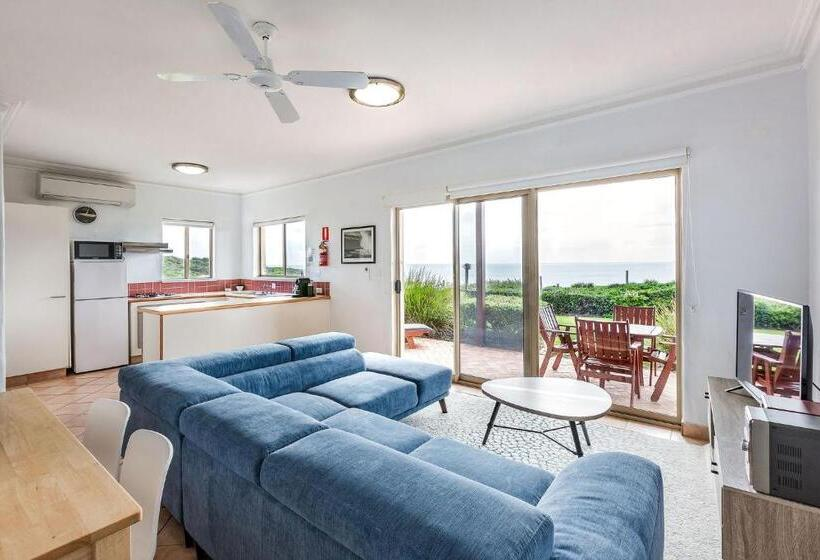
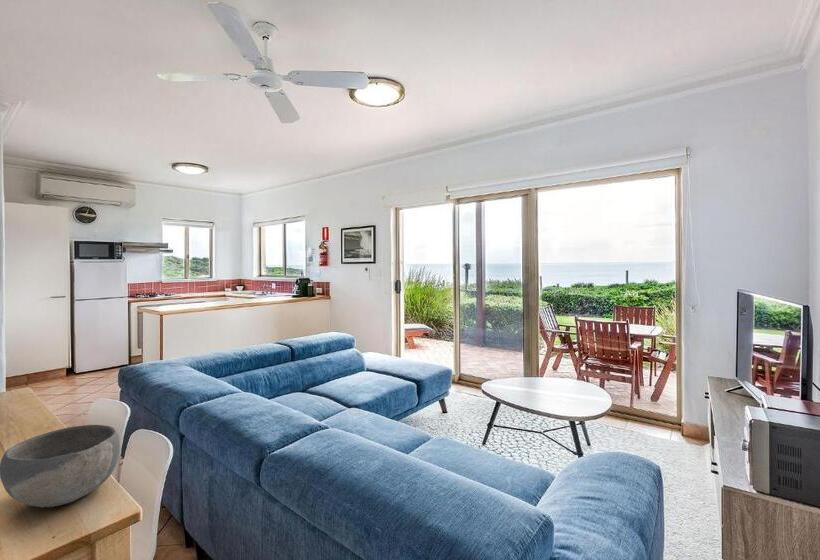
+ bowl (65, 467)
